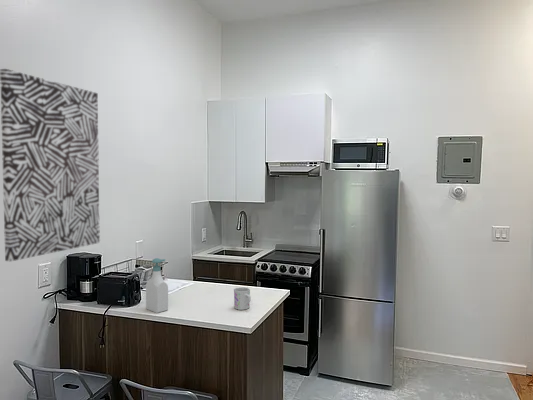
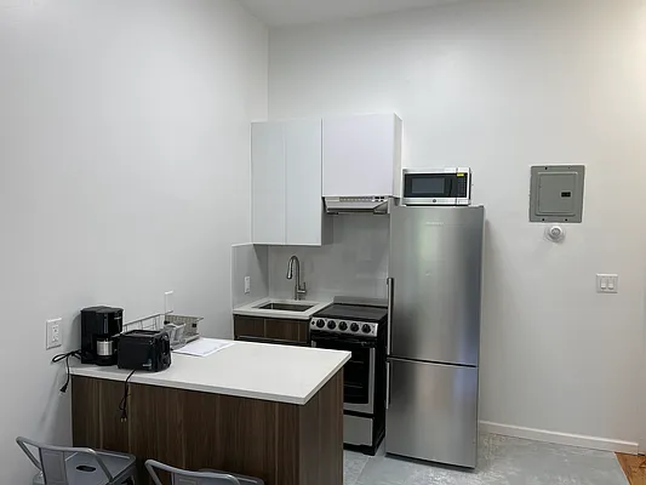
- soap bottle (158, 283)
- mug (243, 299)
- wall art (56, 167)
